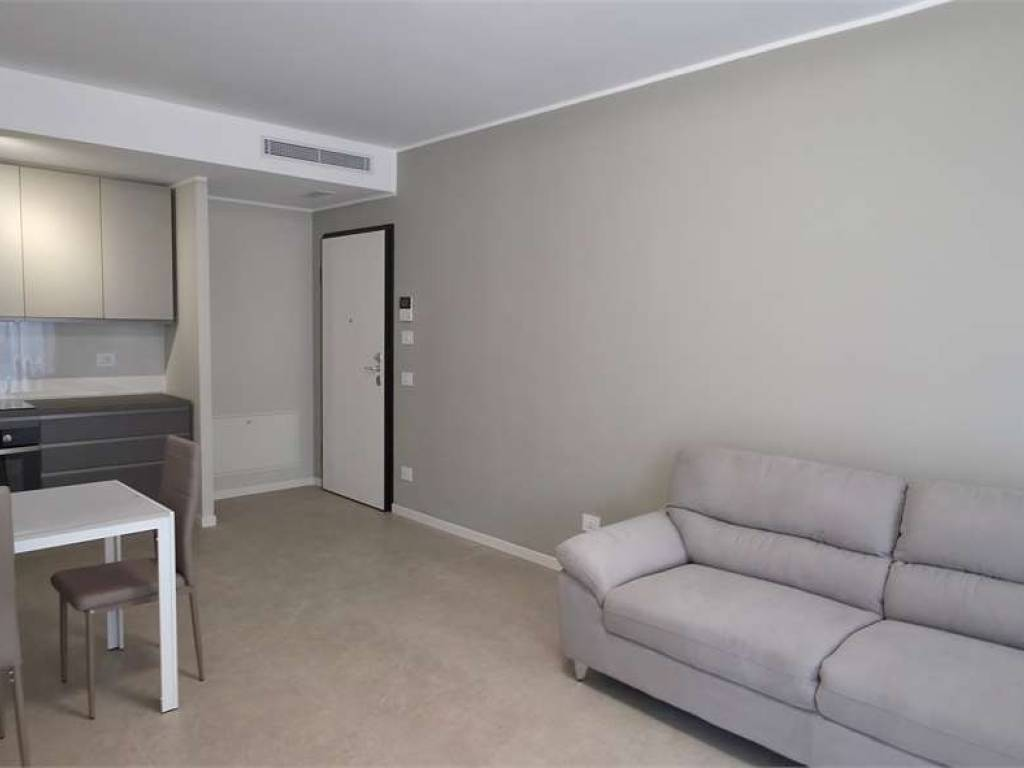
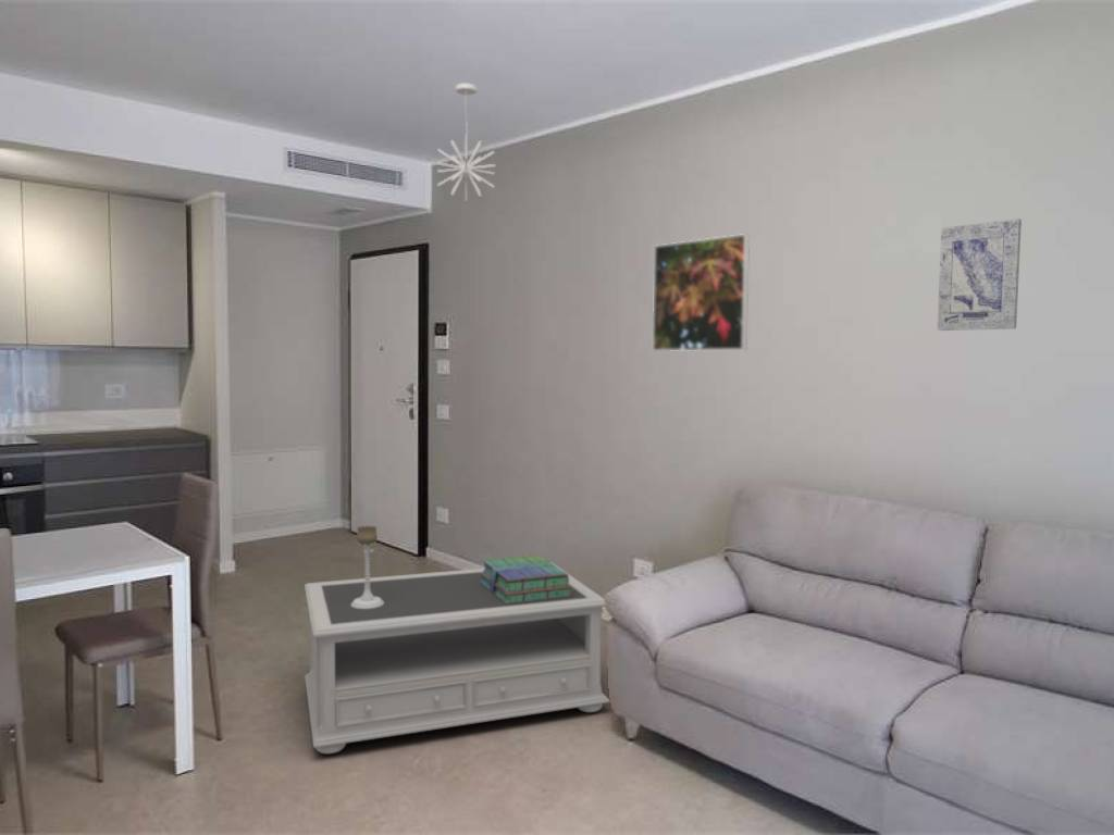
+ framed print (698, 295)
+ stack of books (523, 576)
+ candle holder (367, 564)
+ coffee table (451, 645)
+ pendant light (466, 142)
+ wall art (977, 276)
